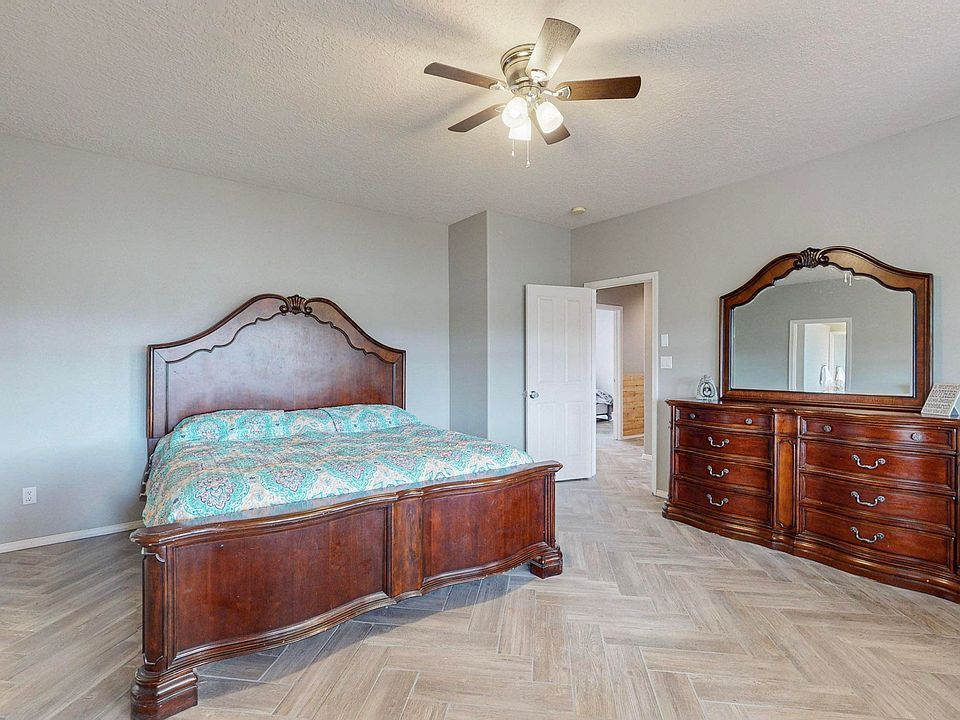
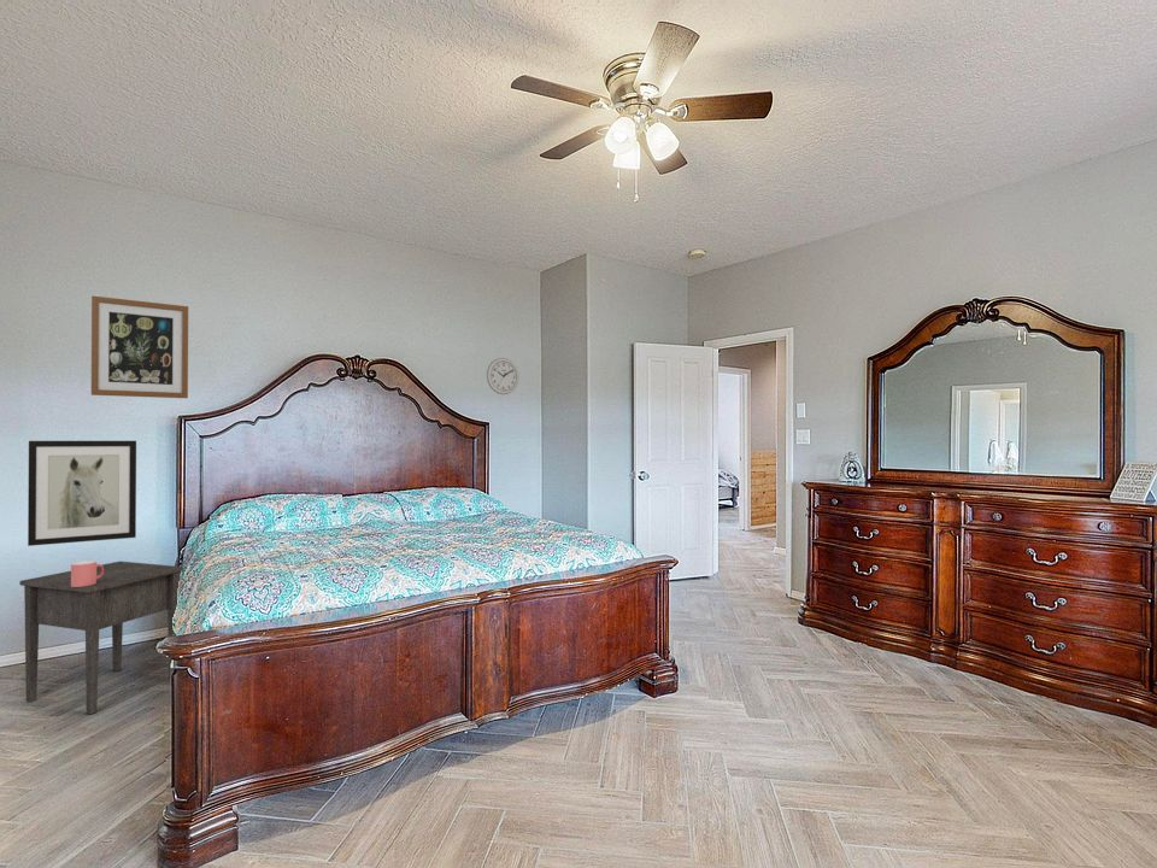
+ nightstand (105, 627)
+ mug (88, 573)
+ wall art (84, 491)
+ wall art (141, 348)
+ wall clock (503, 376)
